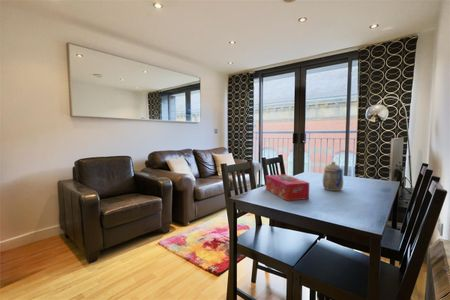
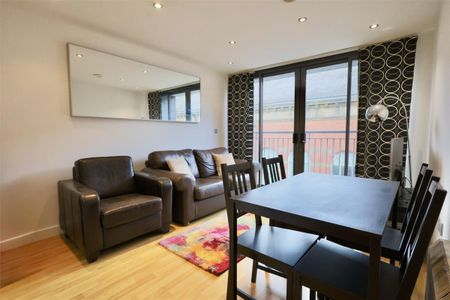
- tissue box (285, 186)
- teapot (332, 175)
